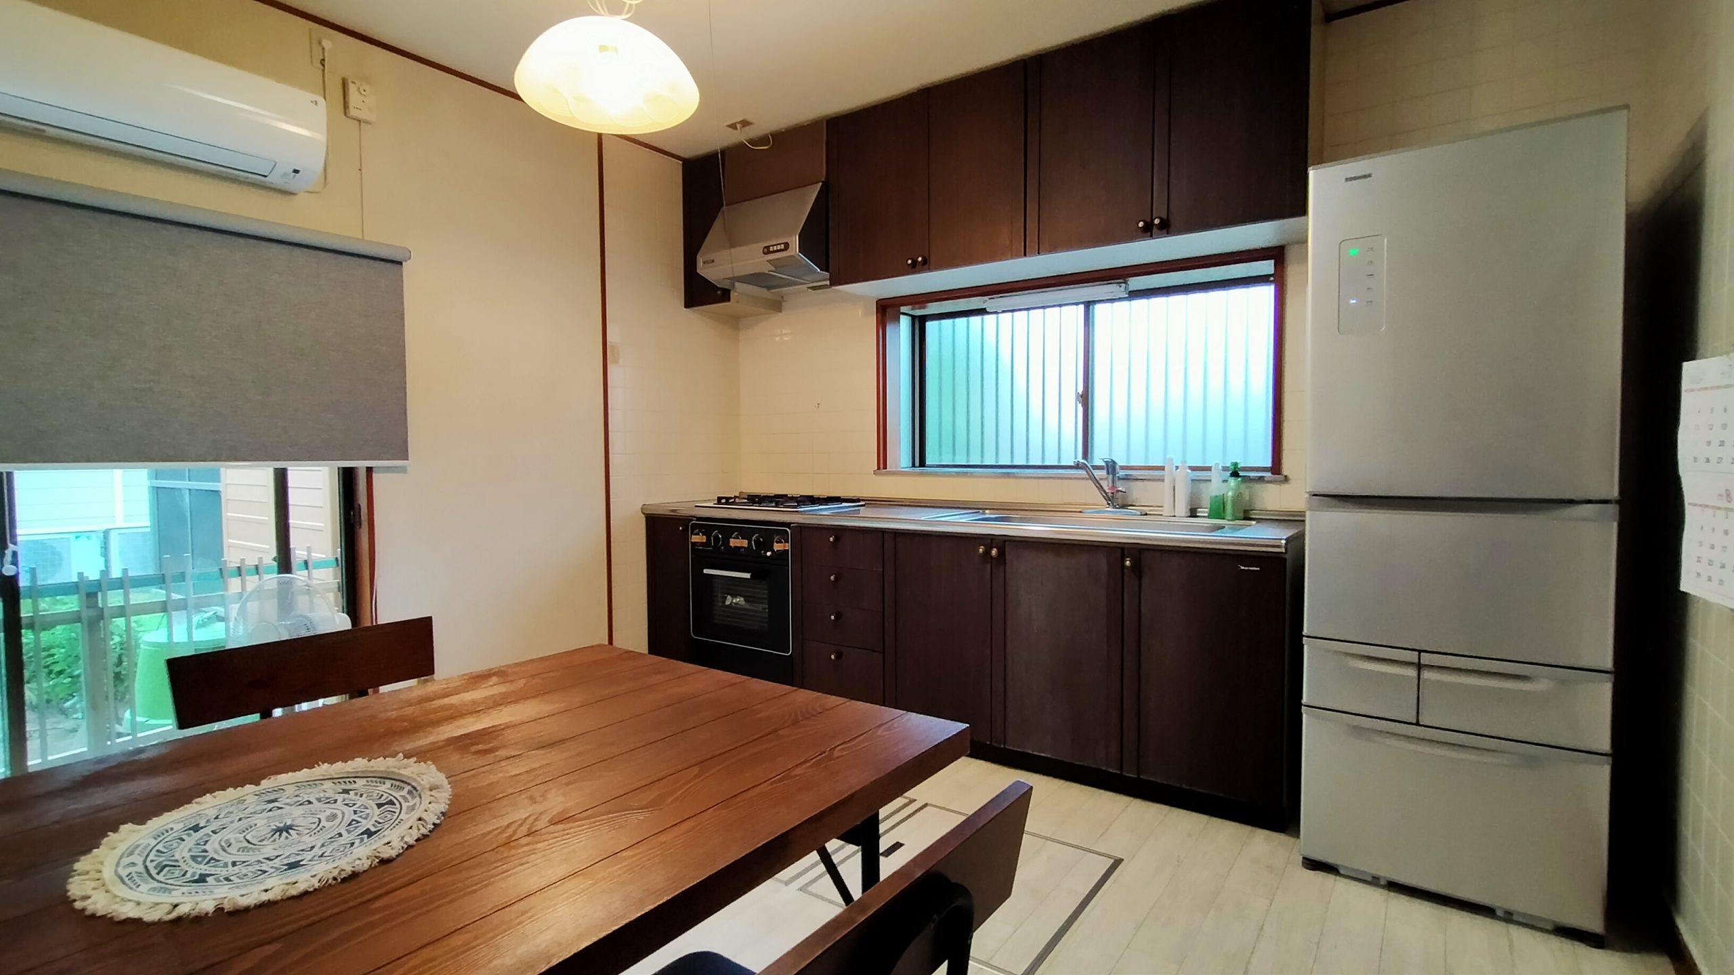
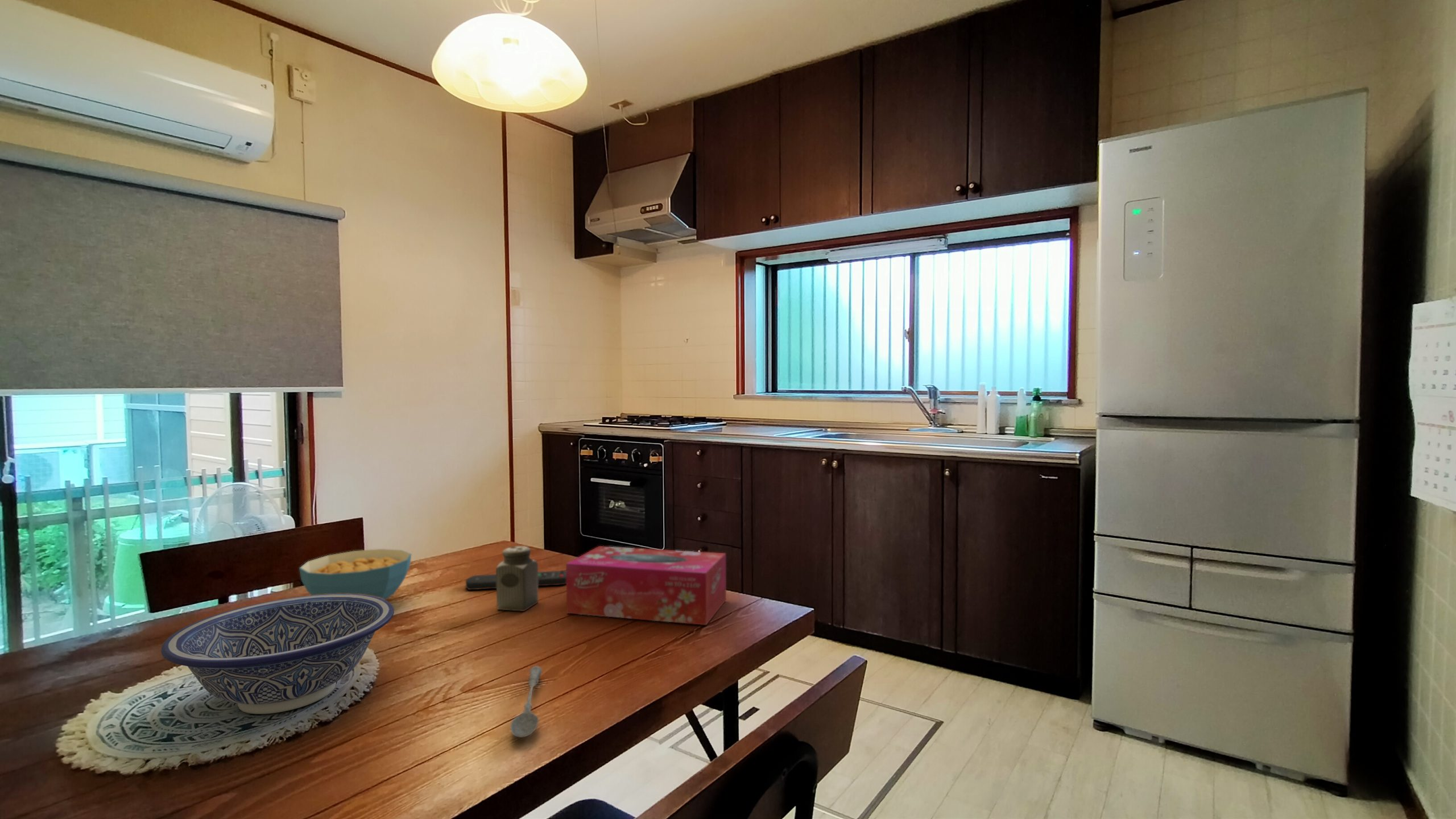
+ decorative bowl (287, 659)
+ remote control (538, 579)
+ soupspoon (530, 701)
+ tissue box (648, 582)
+ cereal bowl (358, 584)
+ salt shaker (517, 576)
